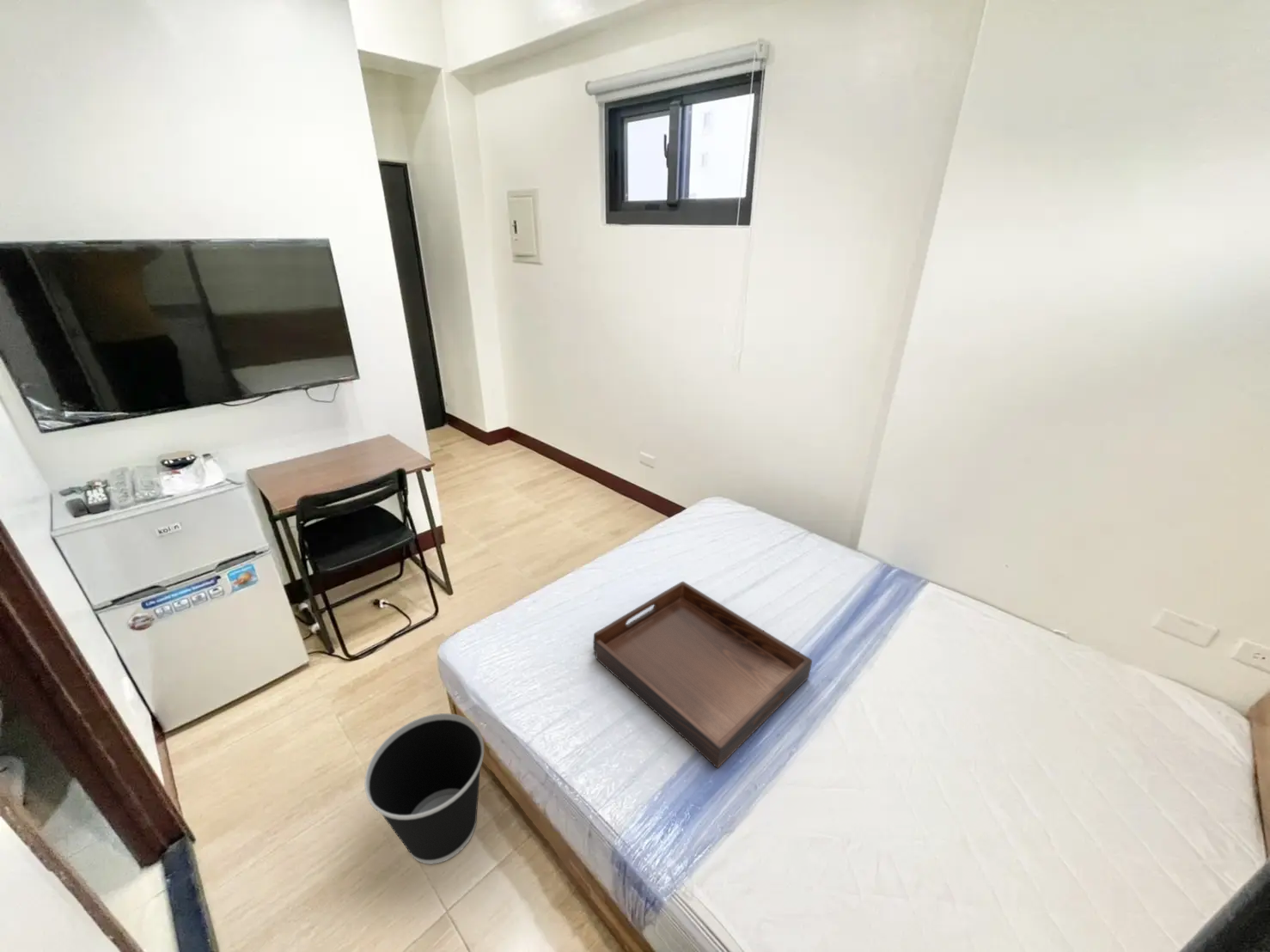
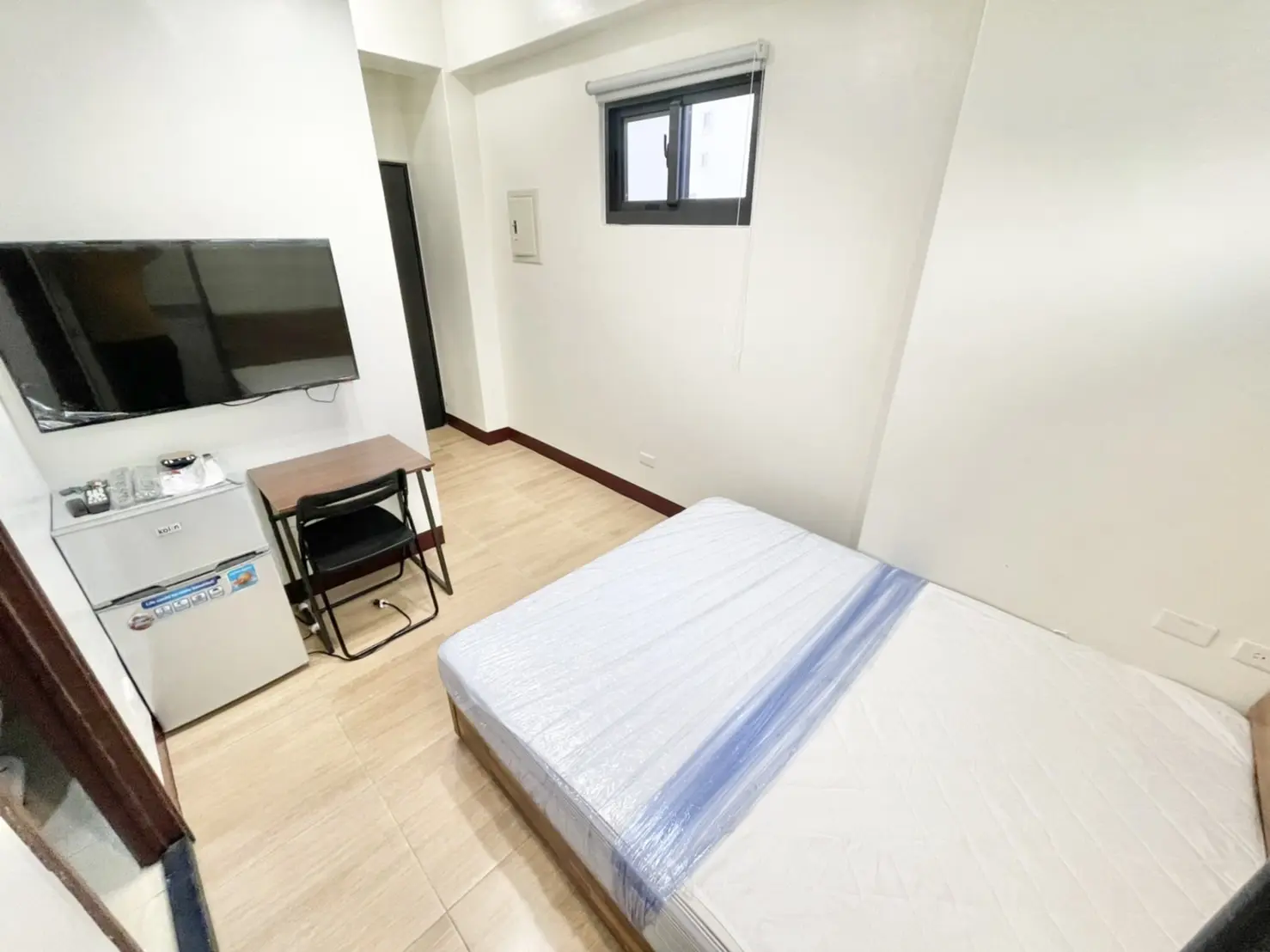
- wastebasket (434, 795)
- serving tray (697, 656)
